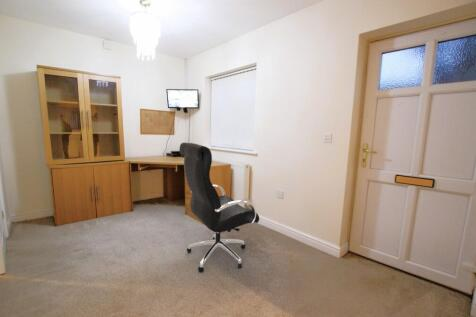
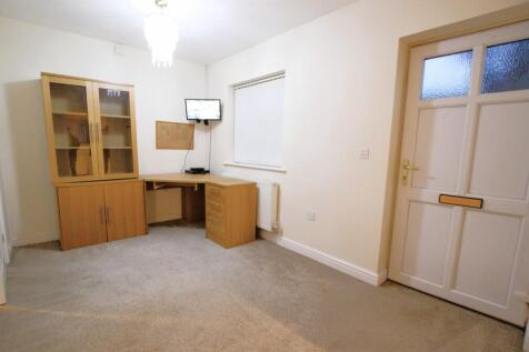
- office chair (218, 200)
